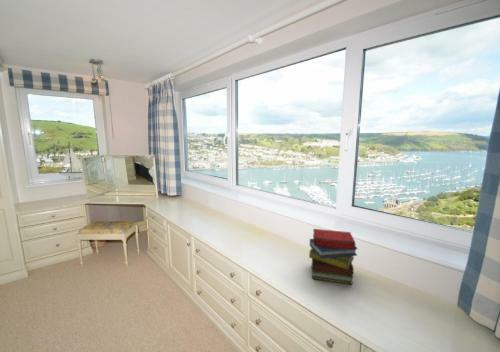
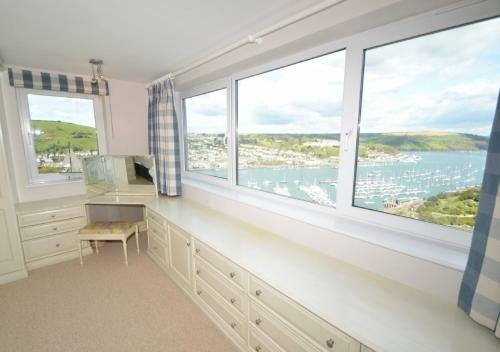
- book (331, 254)
